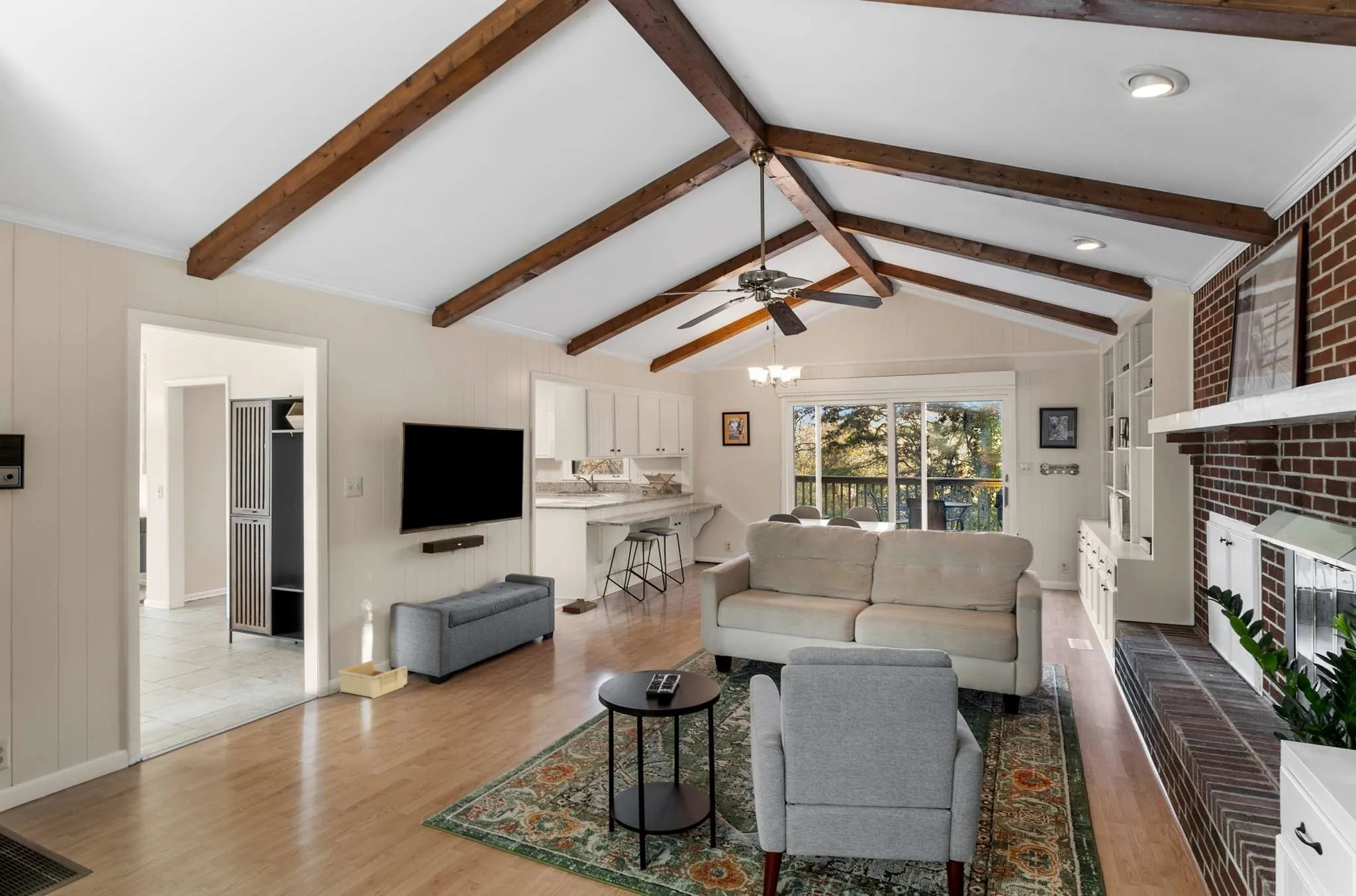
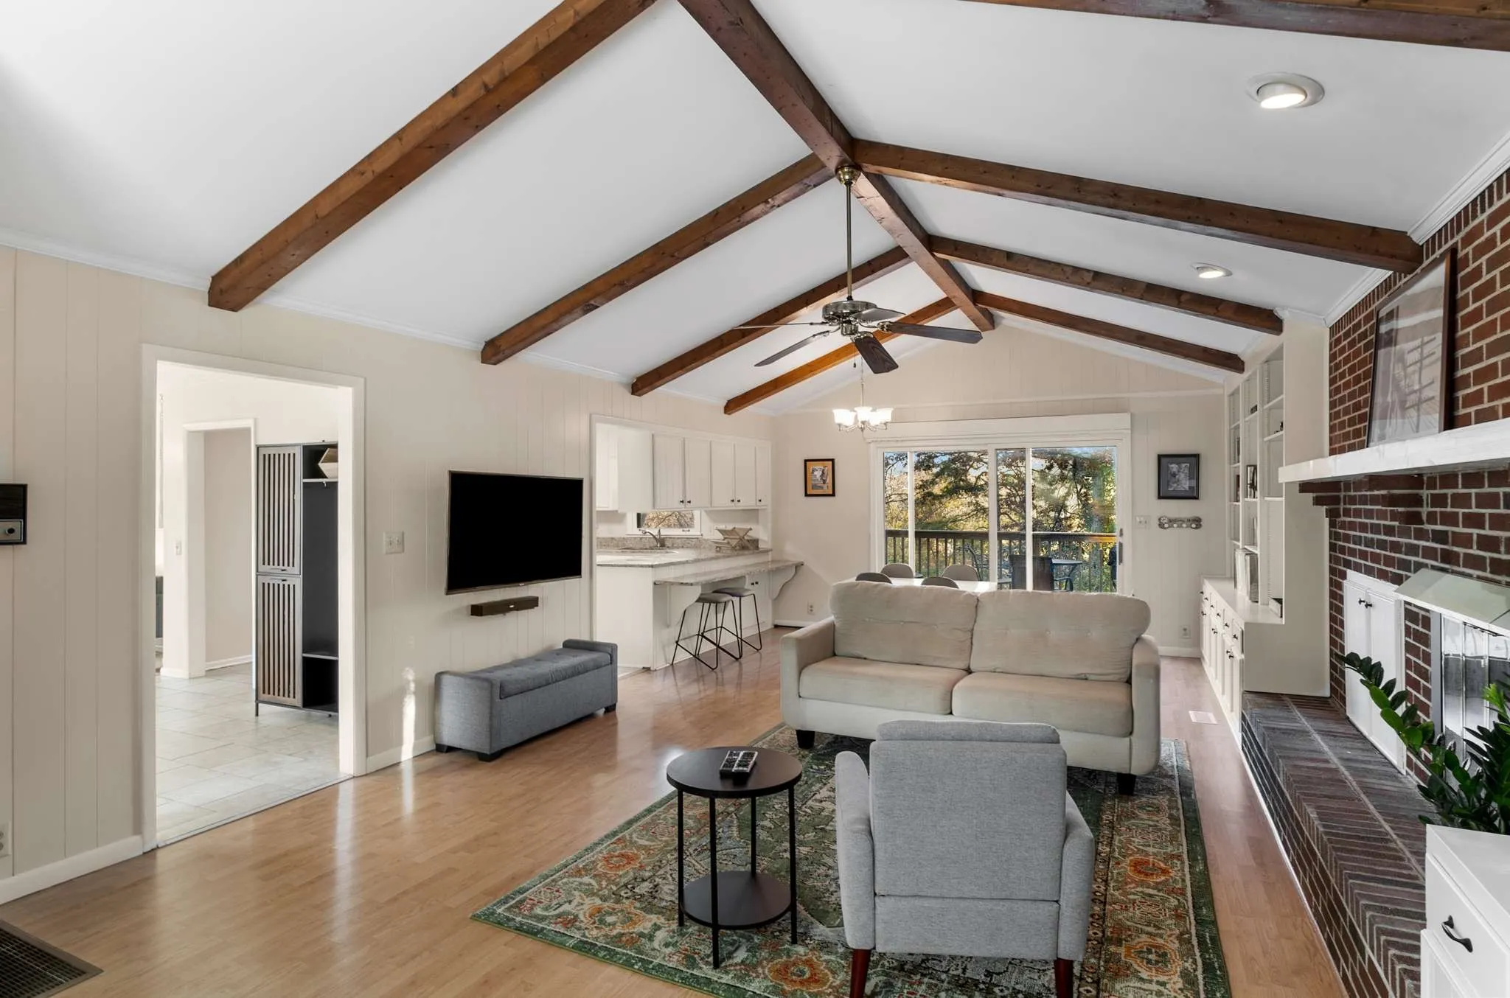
- book (579, 607)
- storage bin (373, 678)
